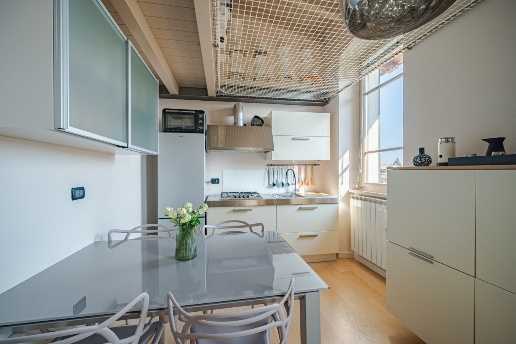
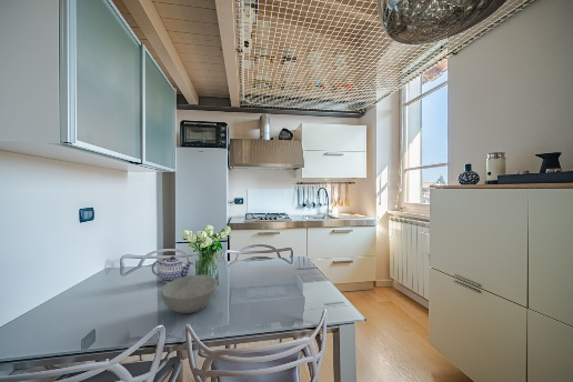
+ bowl (190, 296)
+ teapot (172, 268)
